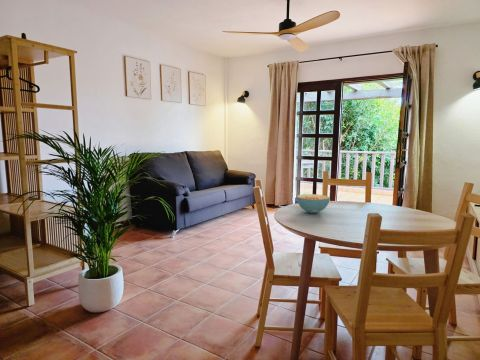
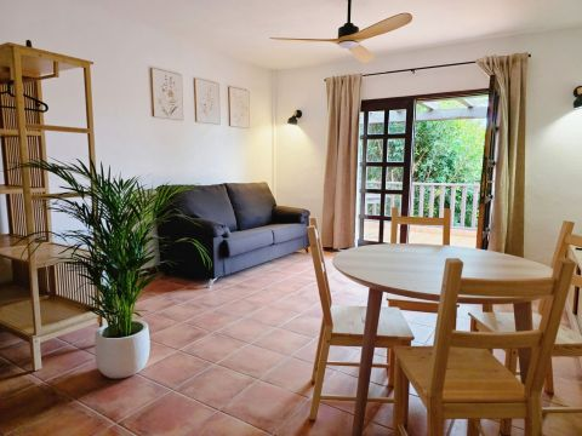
- cereal bowl (312, 204)
